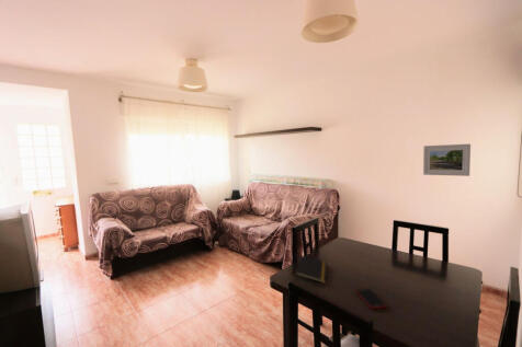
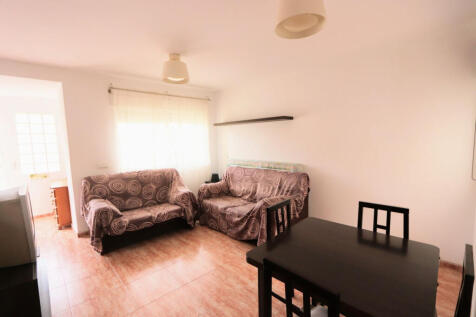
- notepad (311, 267)
- cell phone (370, 298)
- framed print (445, 160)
